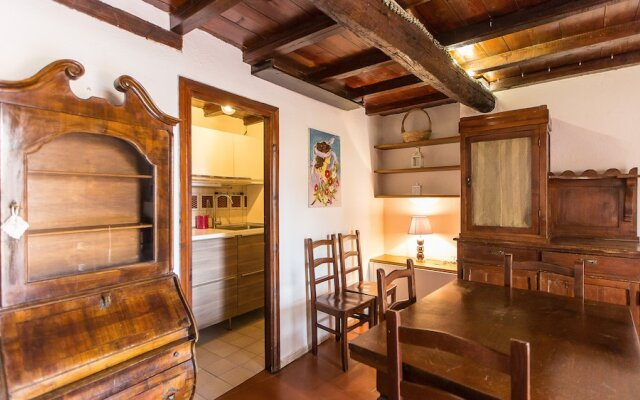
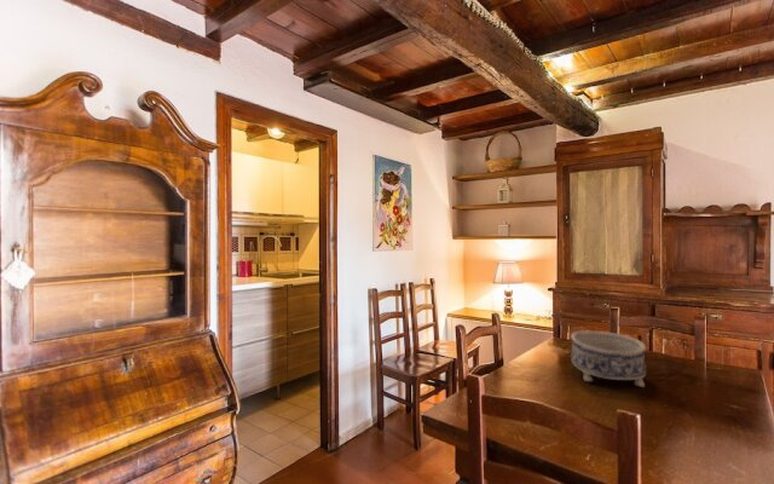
+ decorative bowl (606, 356)
